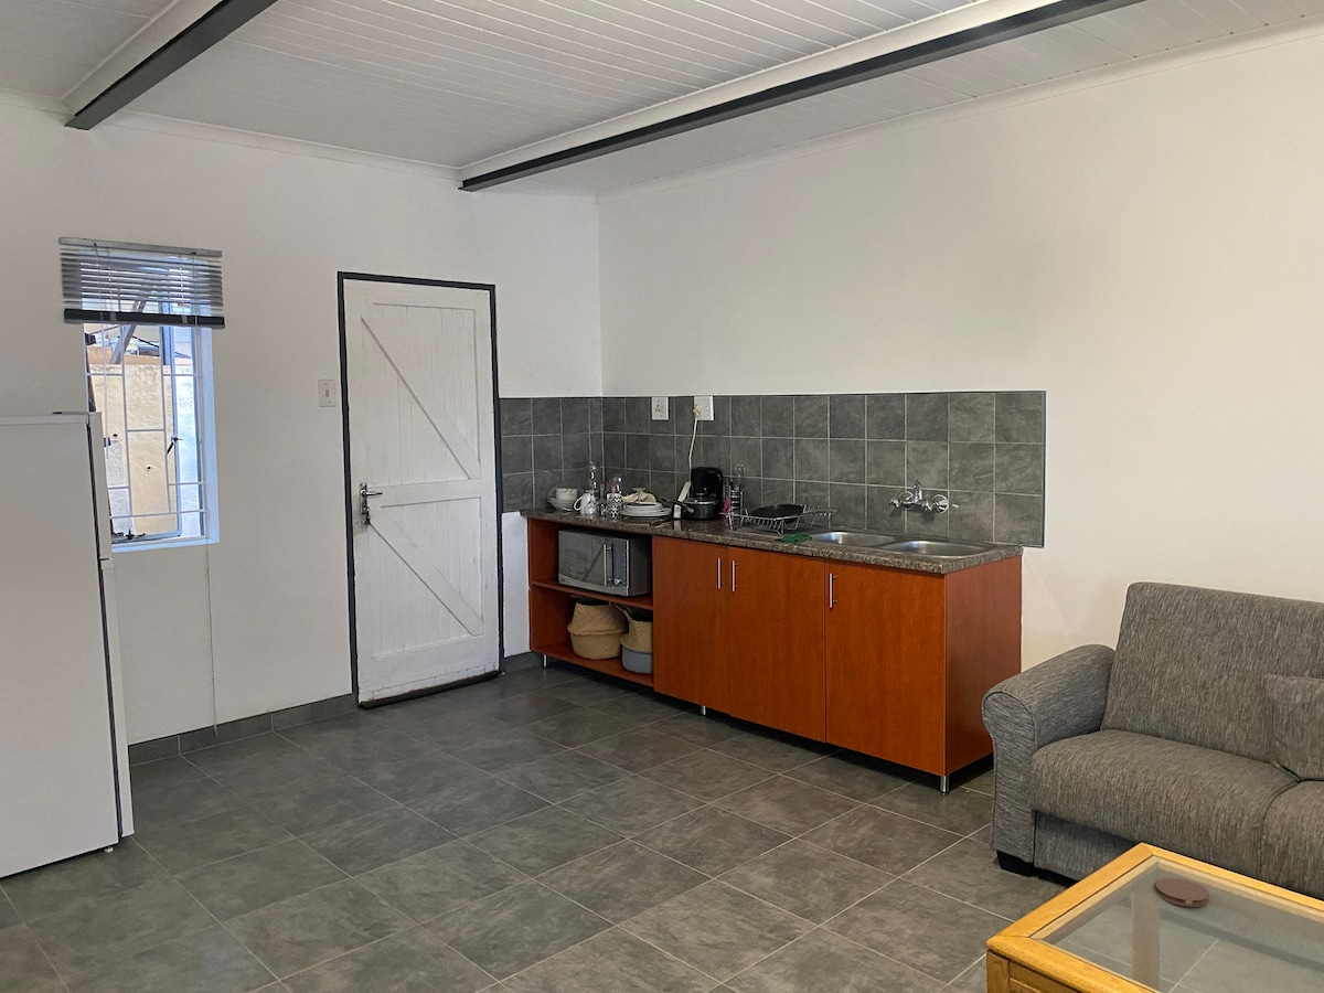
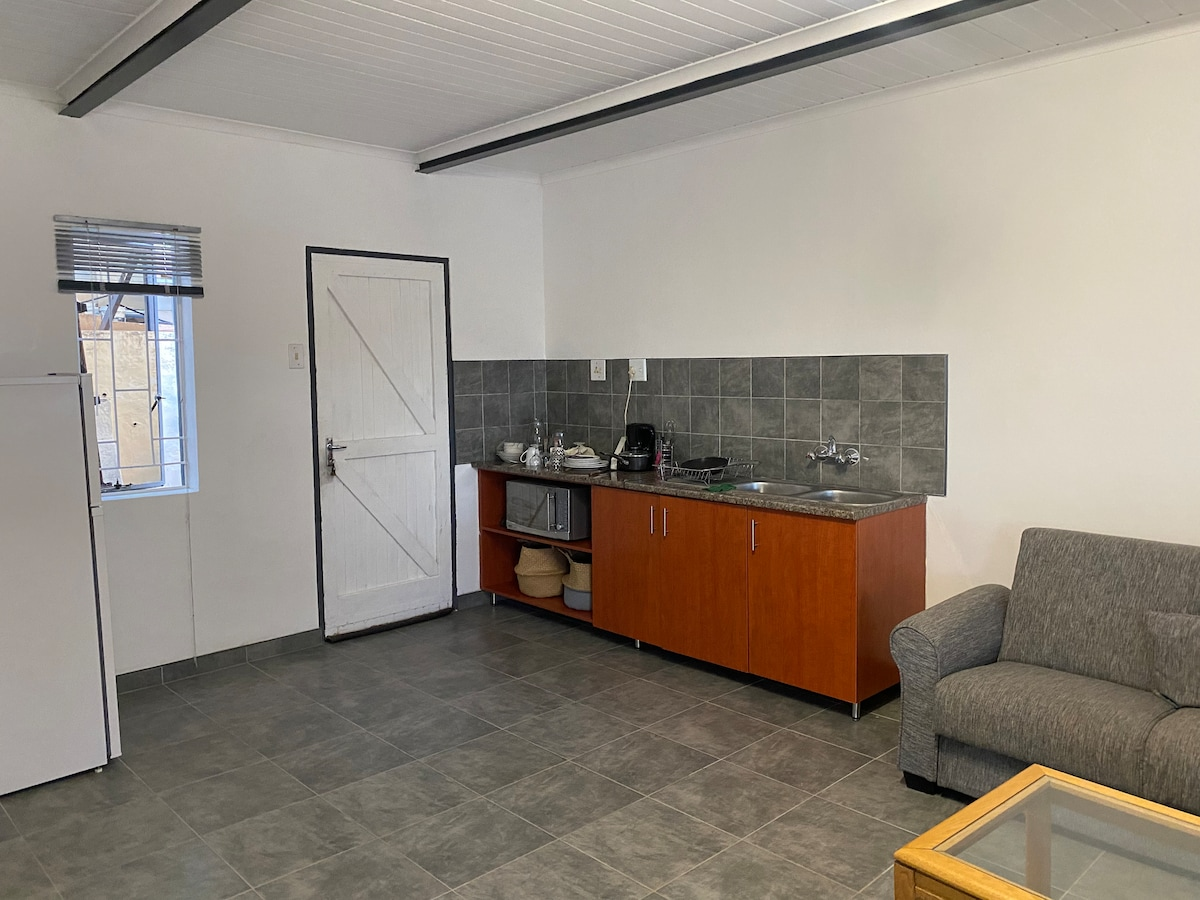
- coaster (1182, 891)
